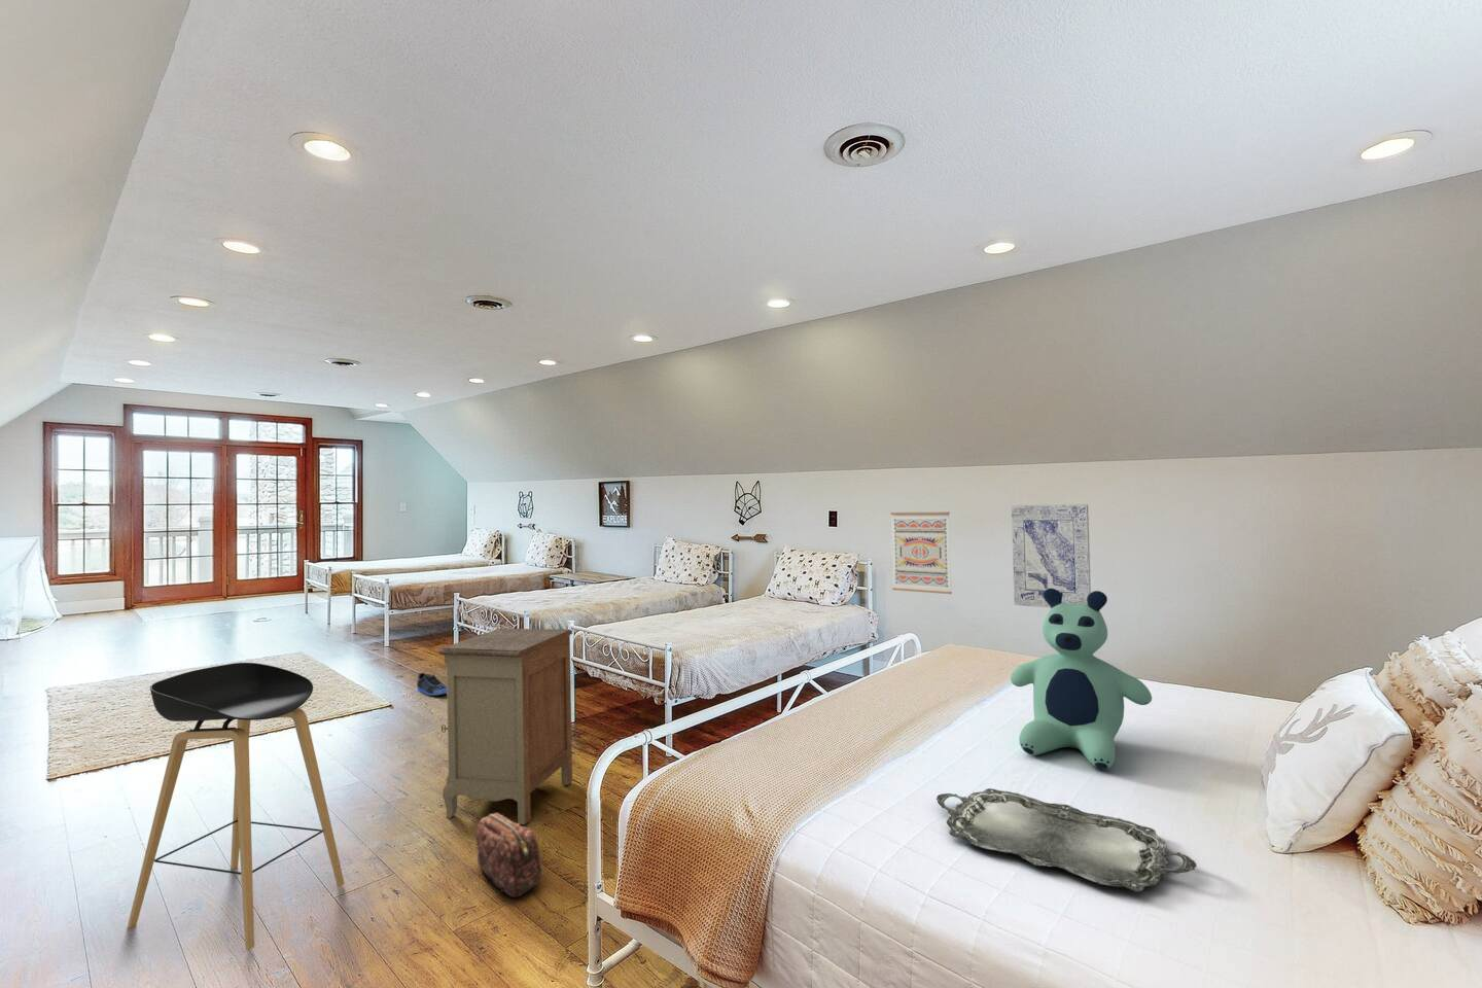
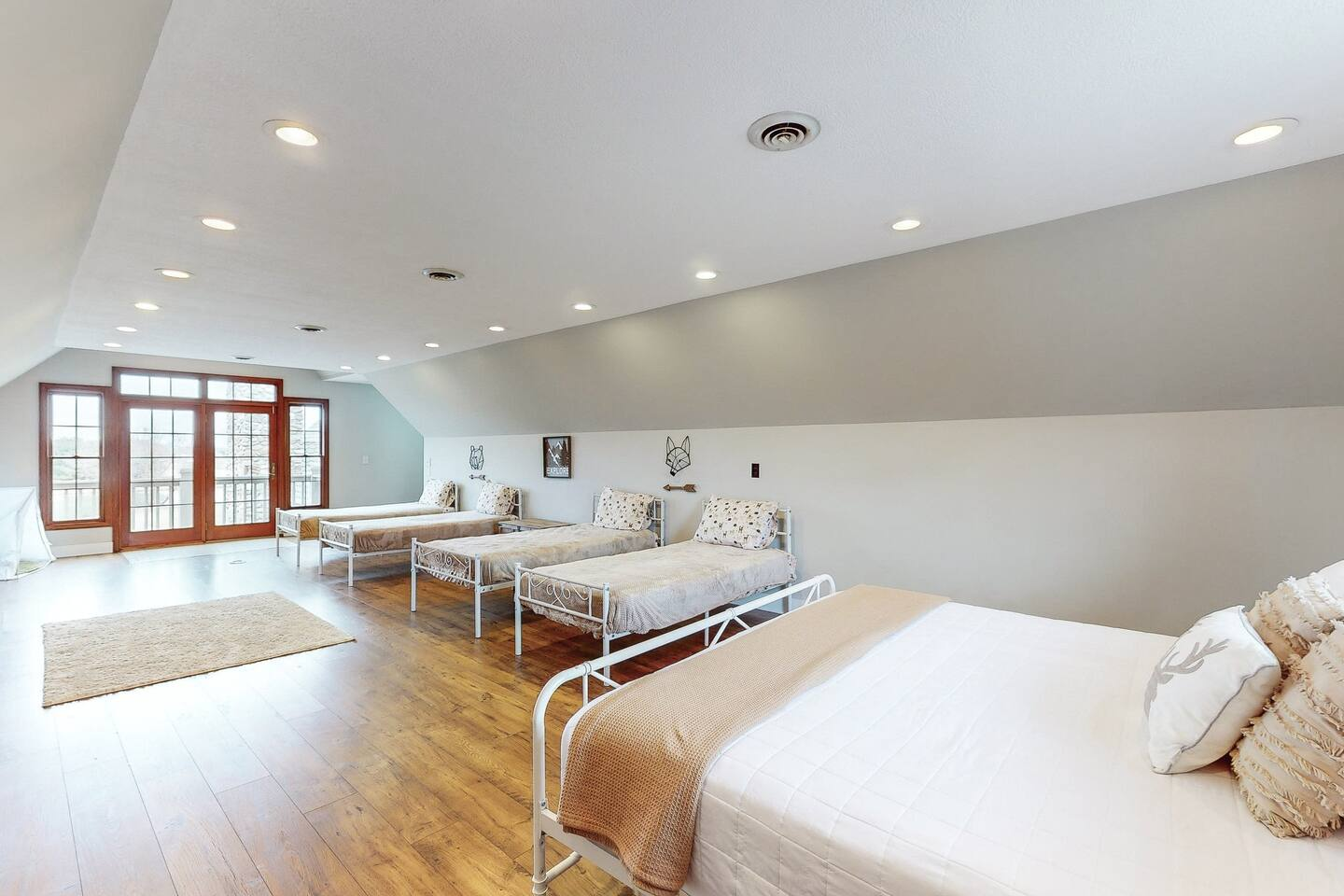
- serving tray (1052, 833)
- nightstand (504, 718)
- wall art (1050, 556)
- cosmetic bag (507, 848)
- stool (239, 788)
- wall art (920, 551)
- bear (1072, 670)
- sneaker (431, 684)
